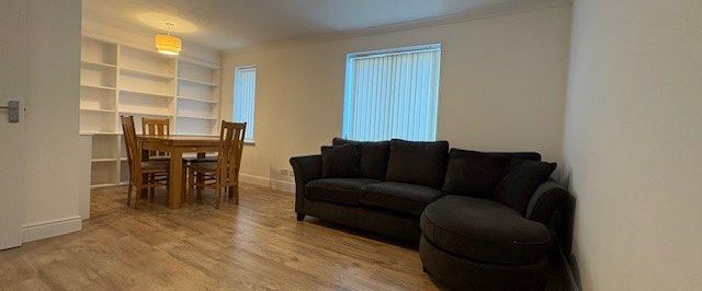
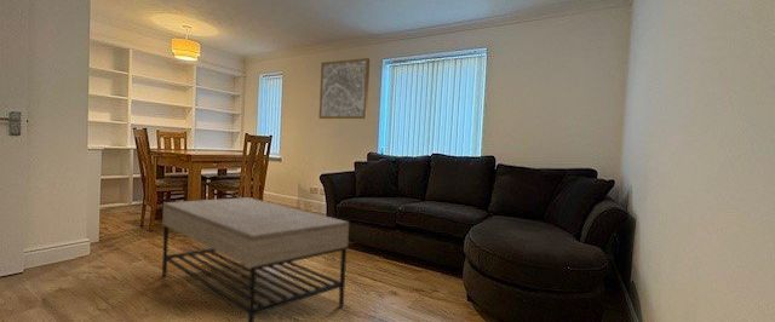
+ coffee table (247, 249)
+ wall art (343, 90)
